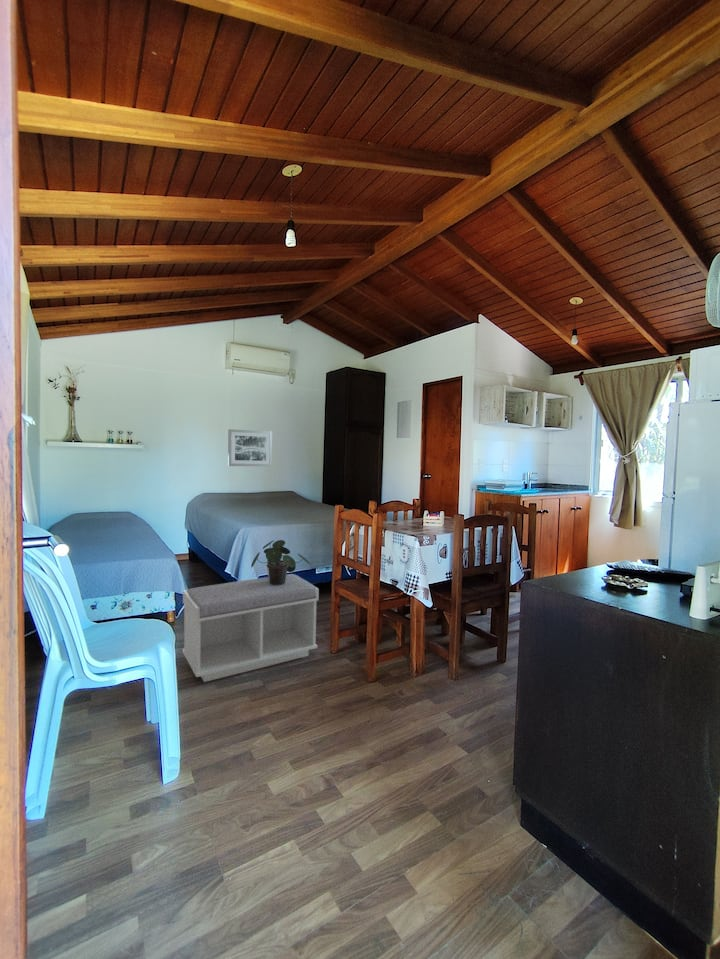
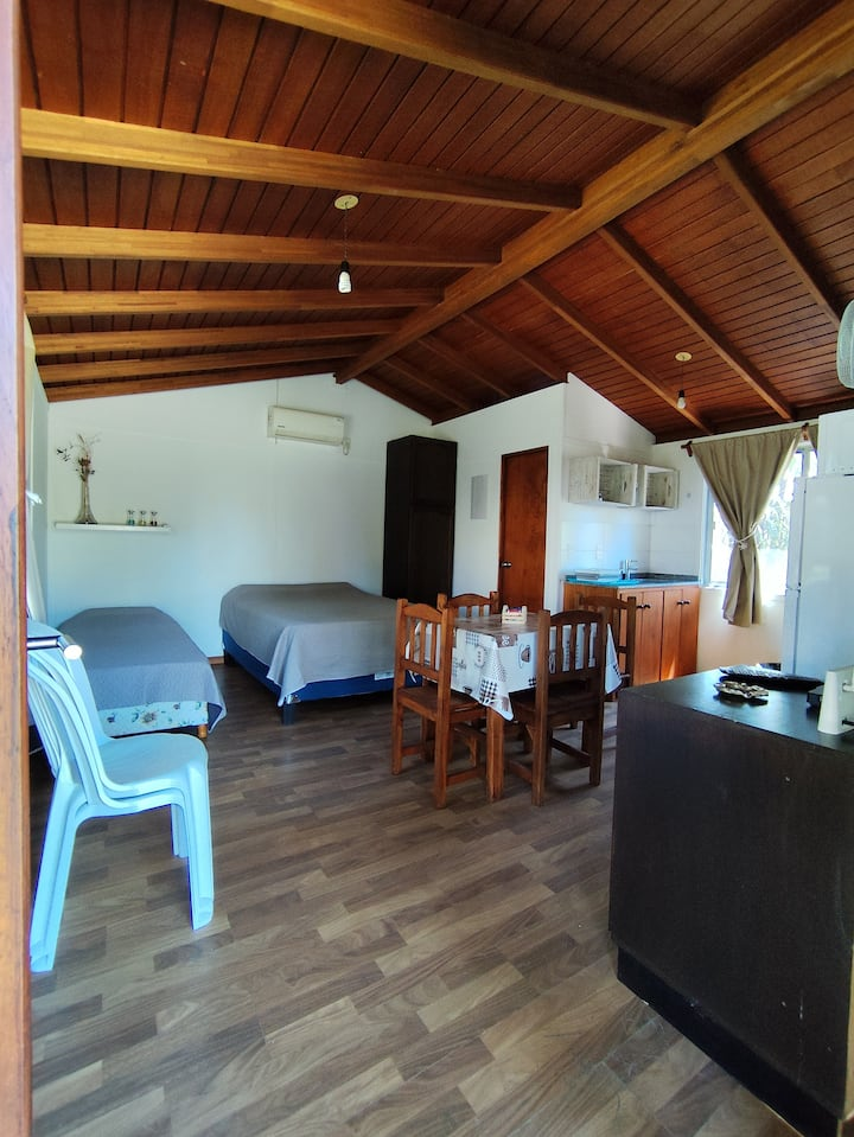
- wall art (250, 448)
- potted plant (279, 561)
- bench (251, 622)
